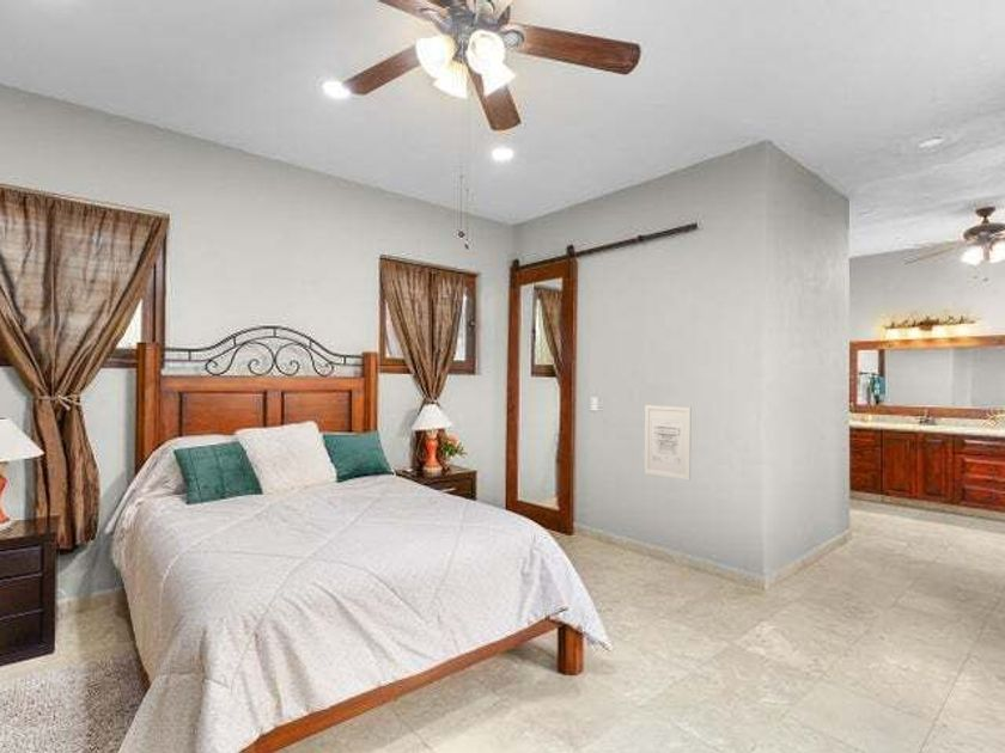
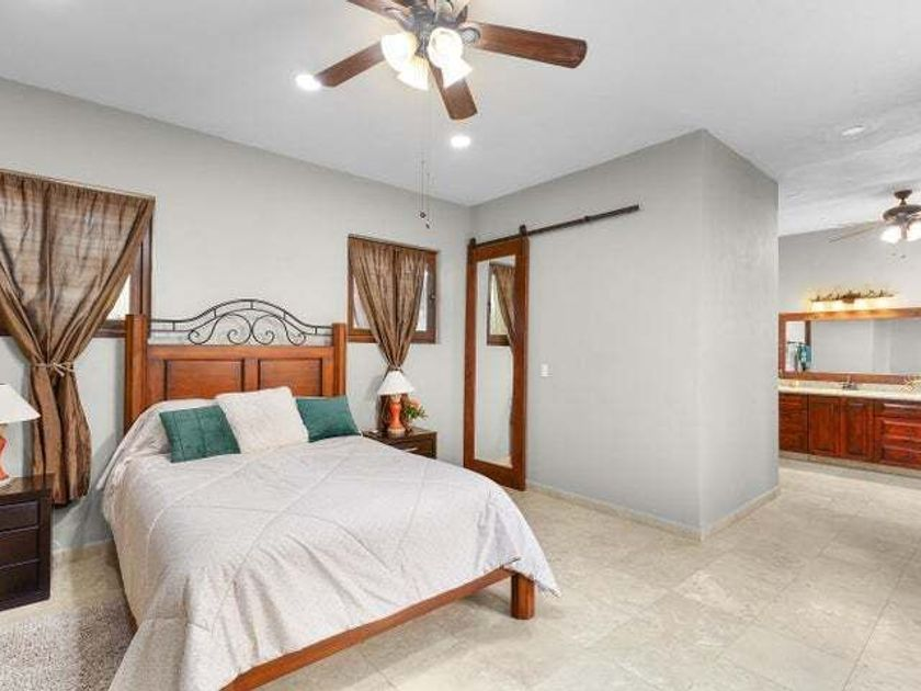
- wall art (666, 441)
